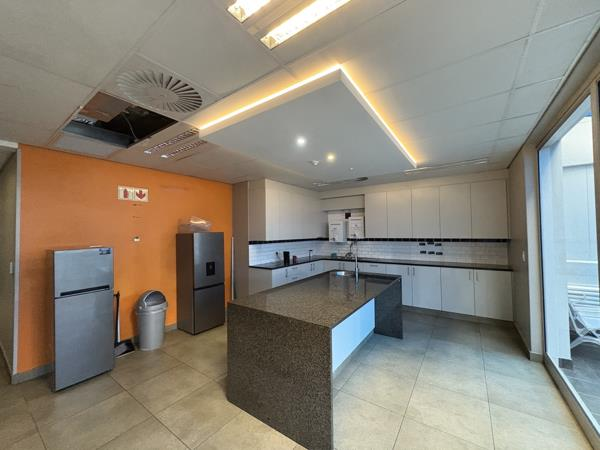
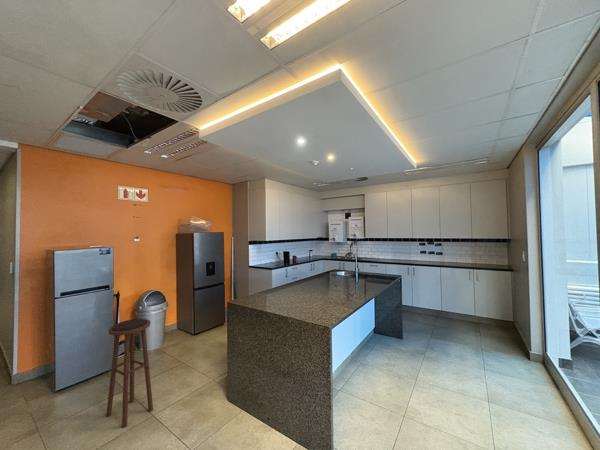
+ stool (128, 368)
